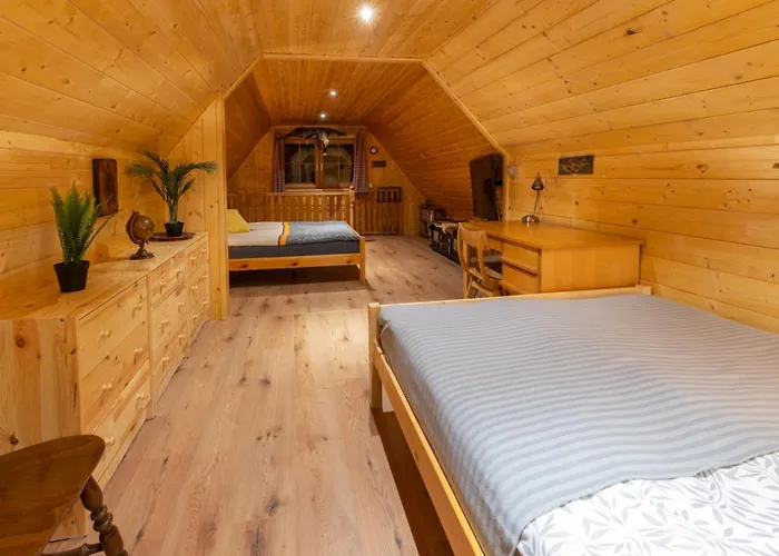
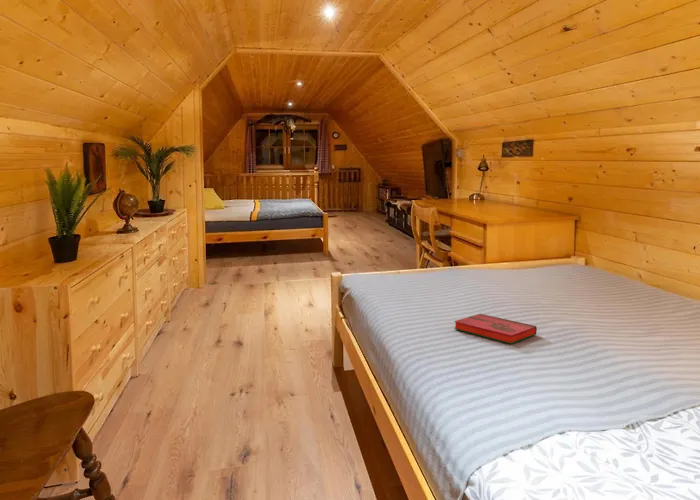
+ hardback book (494, 327)
